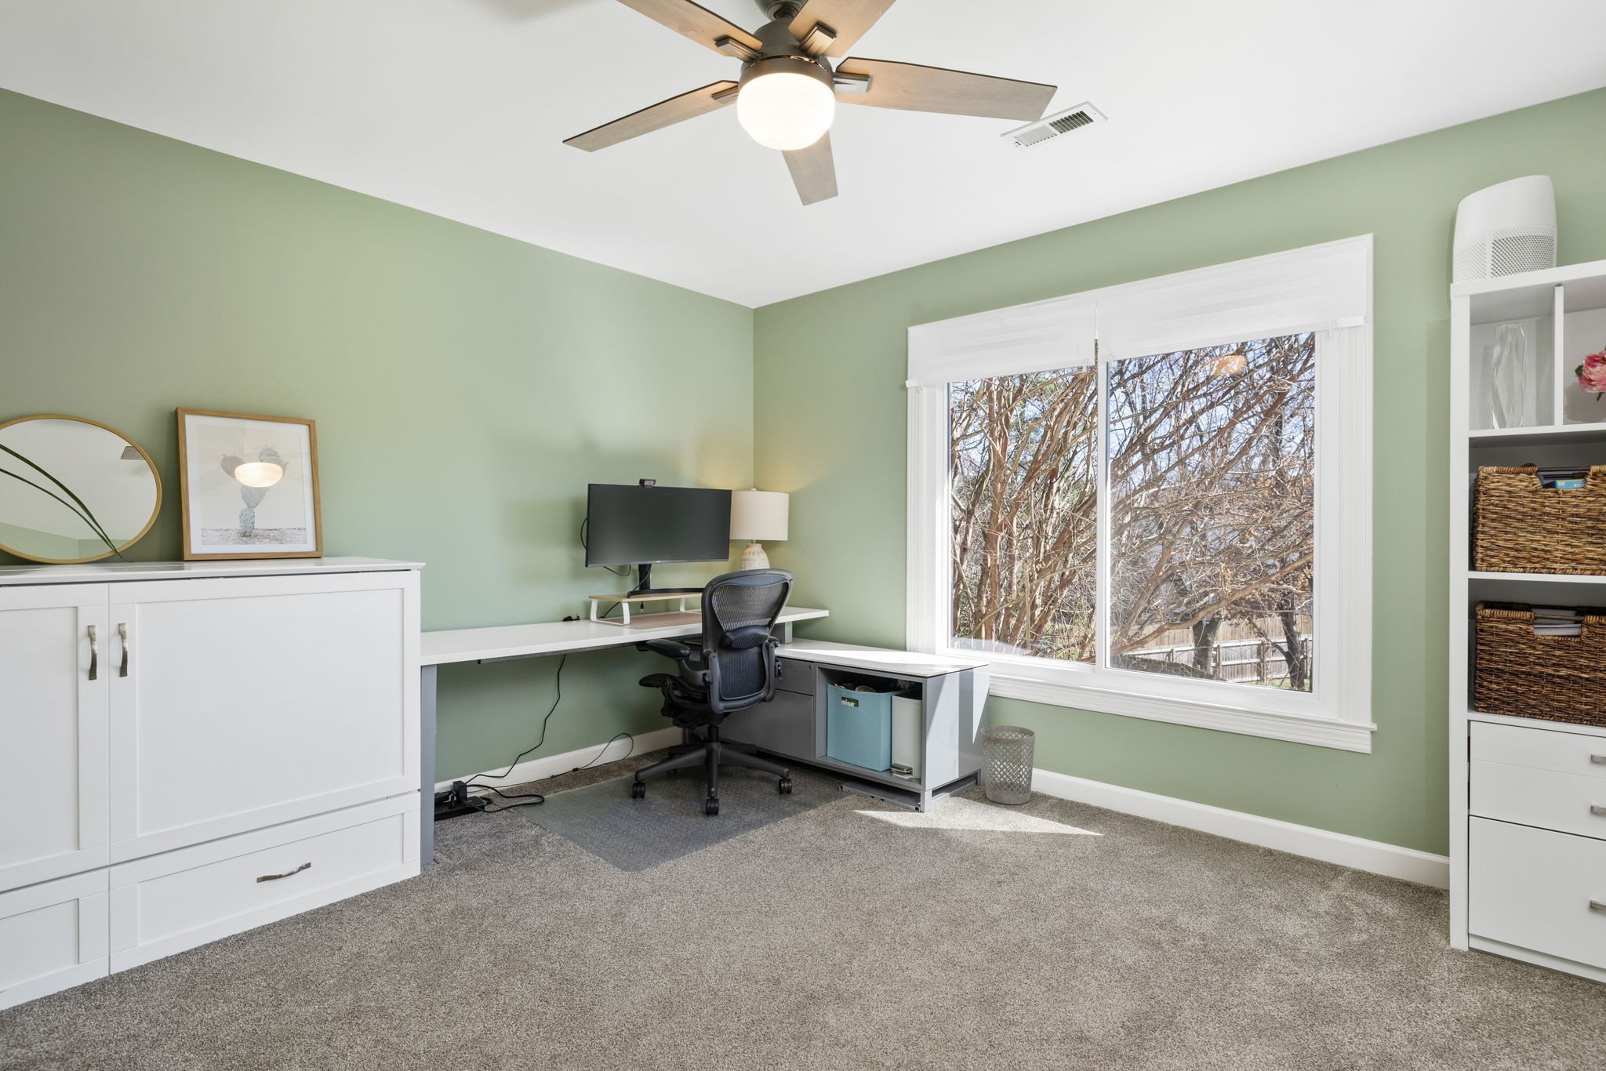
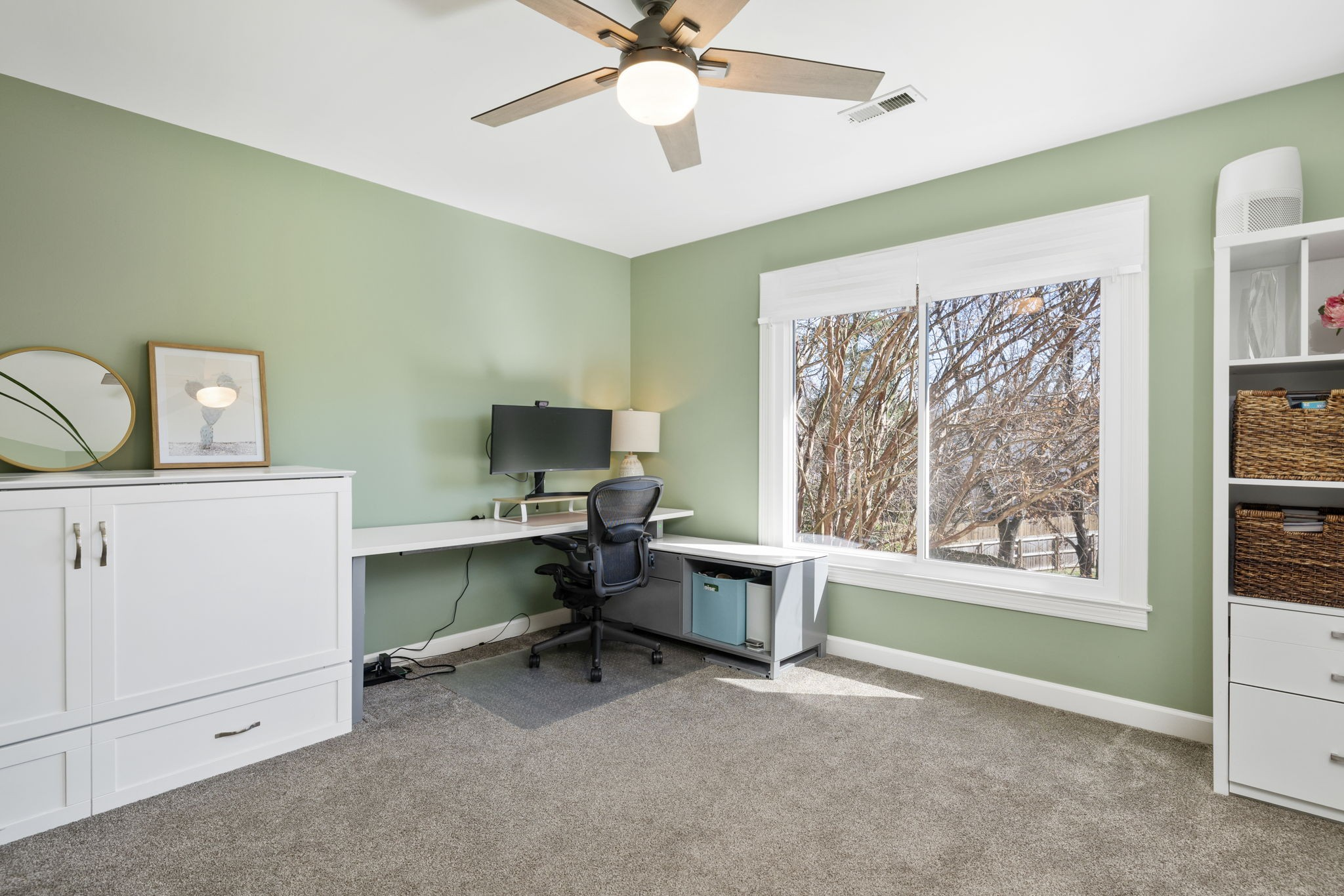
- wastebasket (1007, 765)
